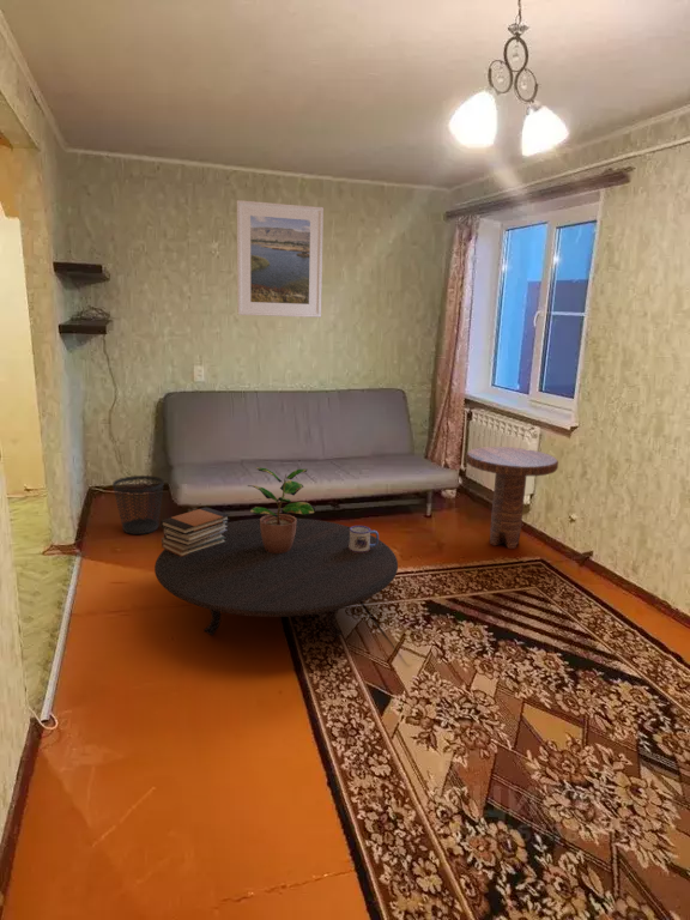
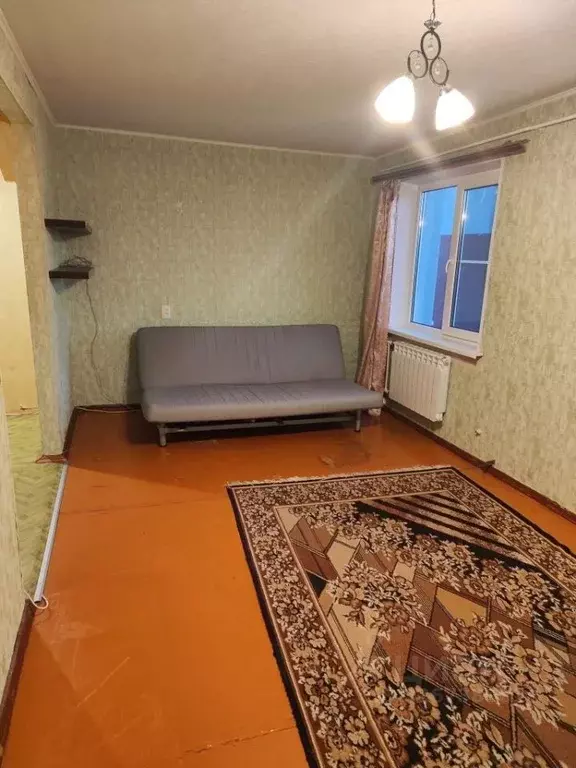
- book stack (195, 529)
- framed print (280, 261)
- side table (507, 500)
- wastebasket (139, 506)
- mug (363, 538)
- potted plant (279, 507)
- table (278, 580)
